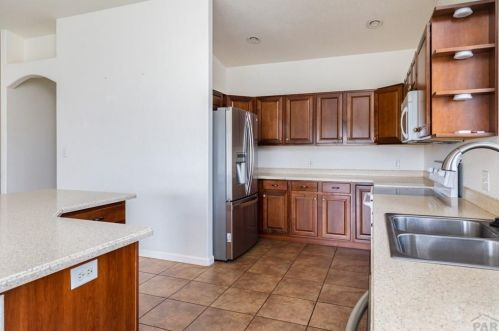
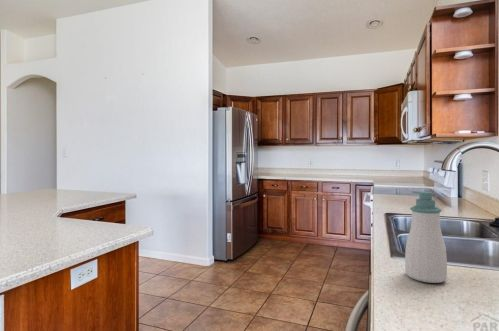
+ soap bottle (425, 234)
